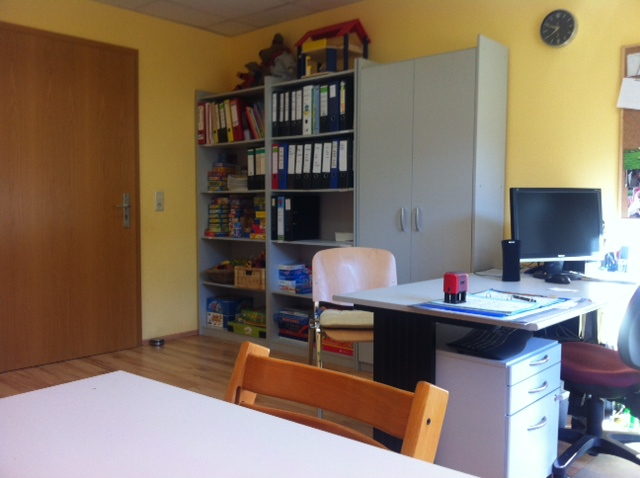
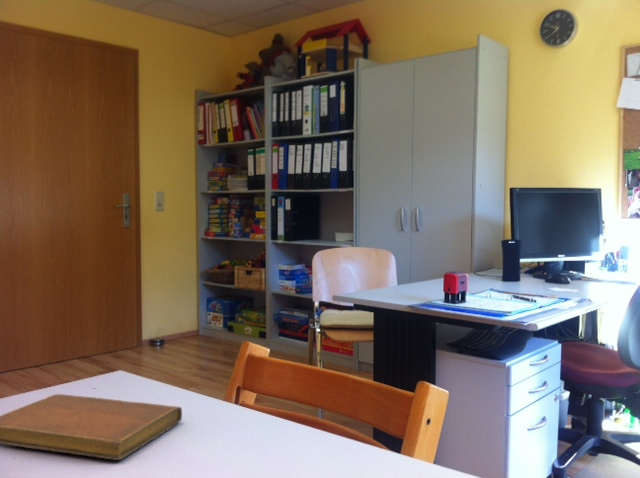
+ notebook (85, 422)
